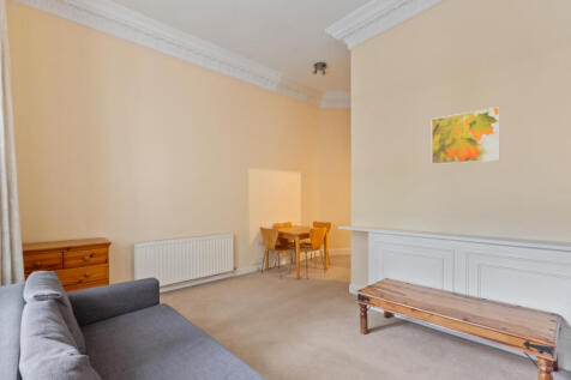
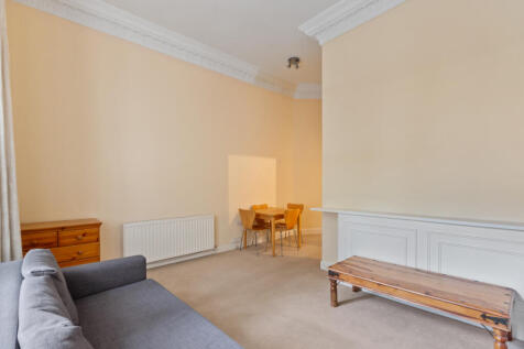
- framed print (463, 138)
